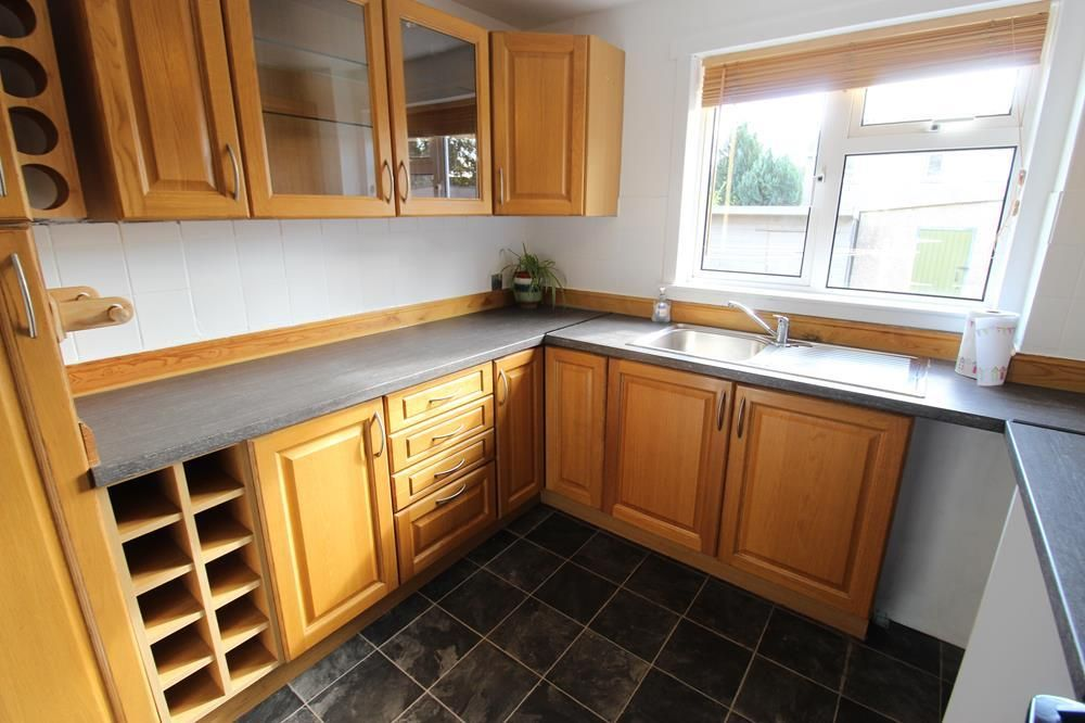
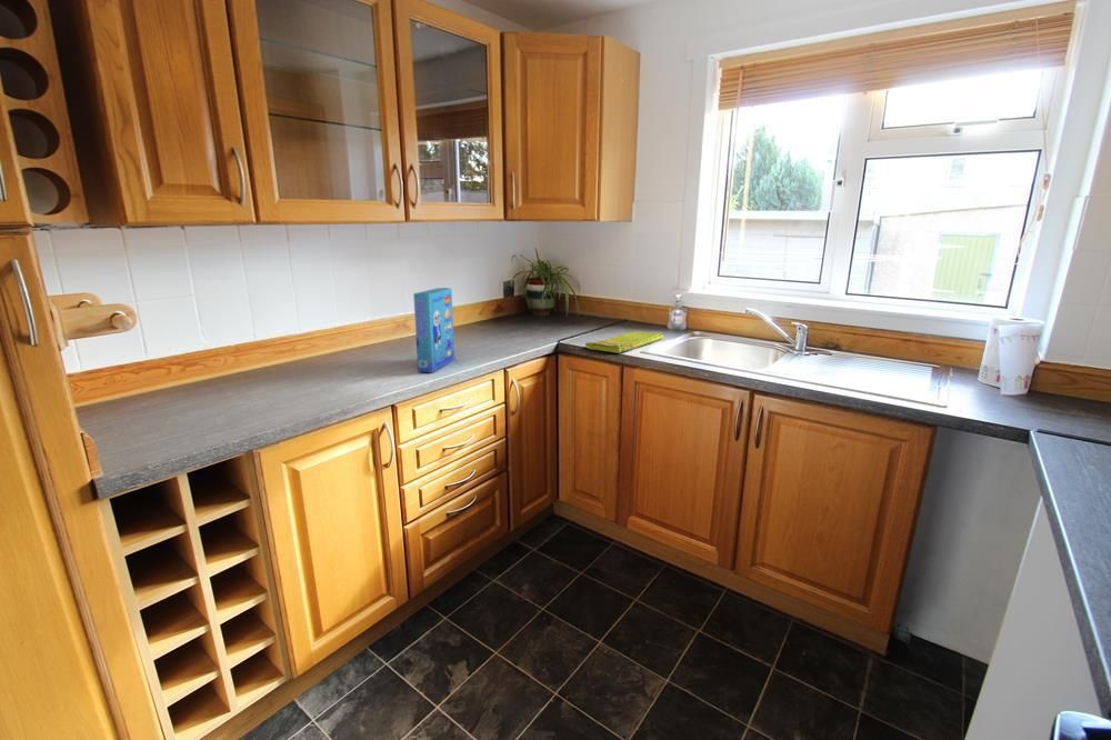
+ dish towel (625, 339)
+ cereal box (434, 328)
